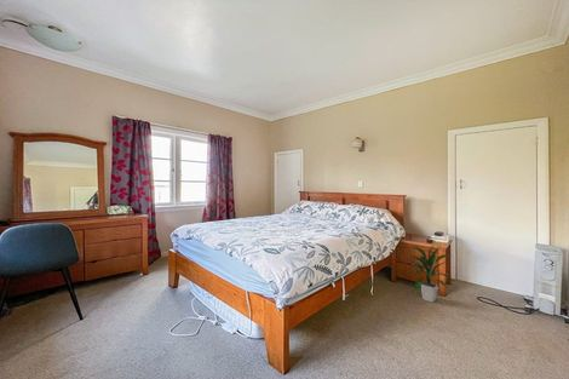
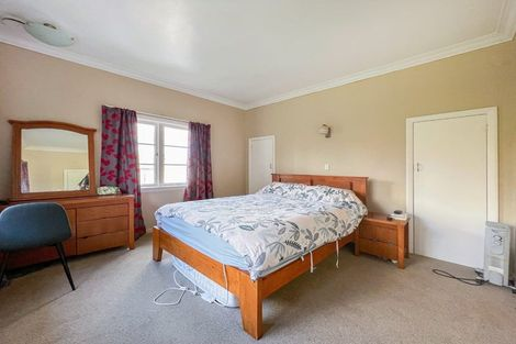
- indoor plant (426, 271)
